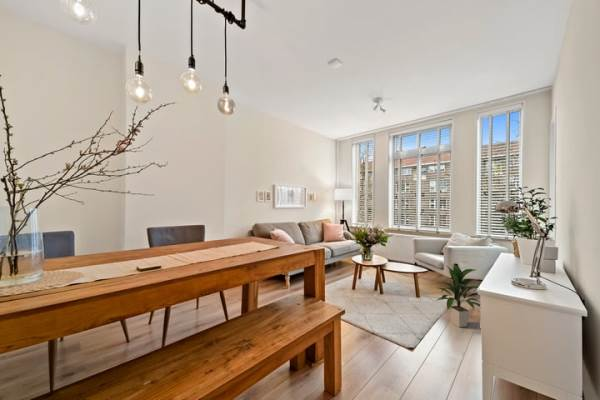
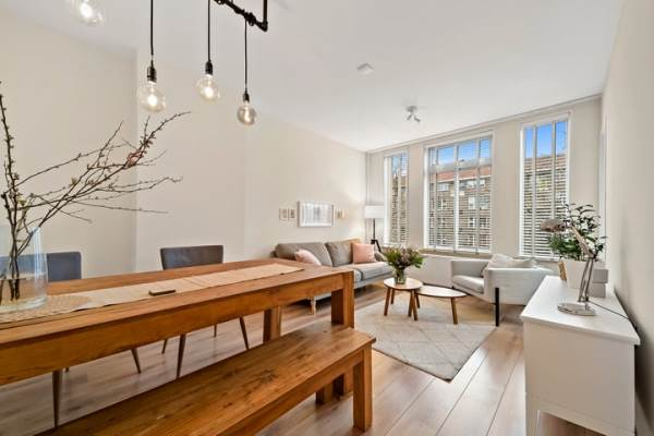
- indoor plant (458, 293)
